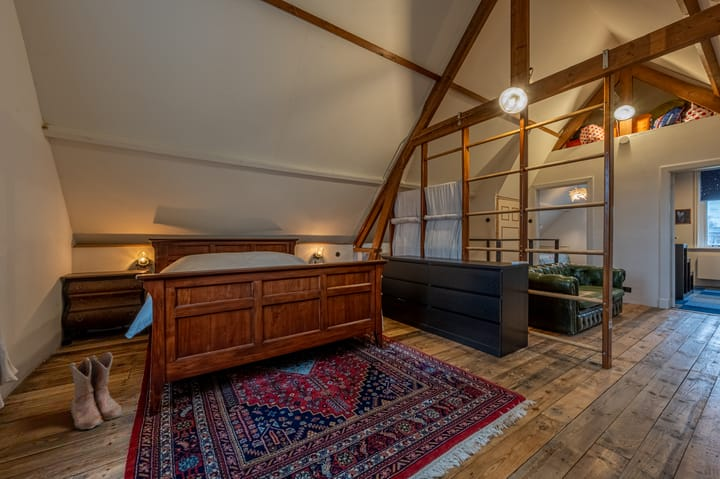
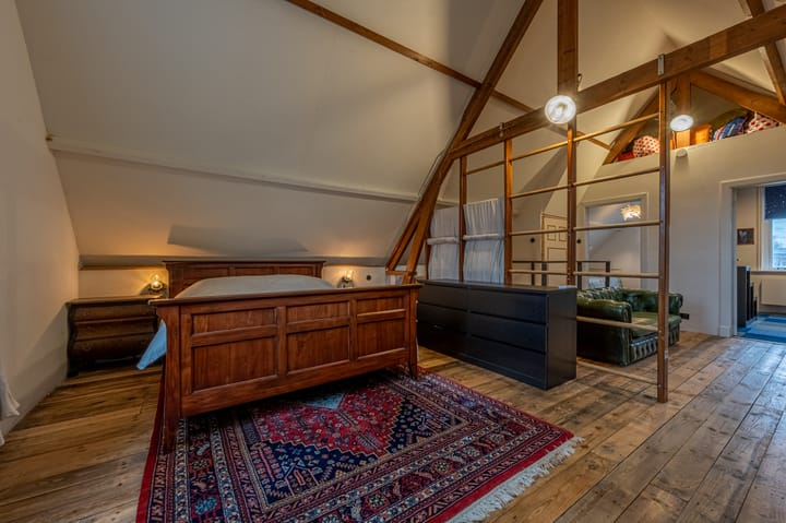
- boots (96, 386)
